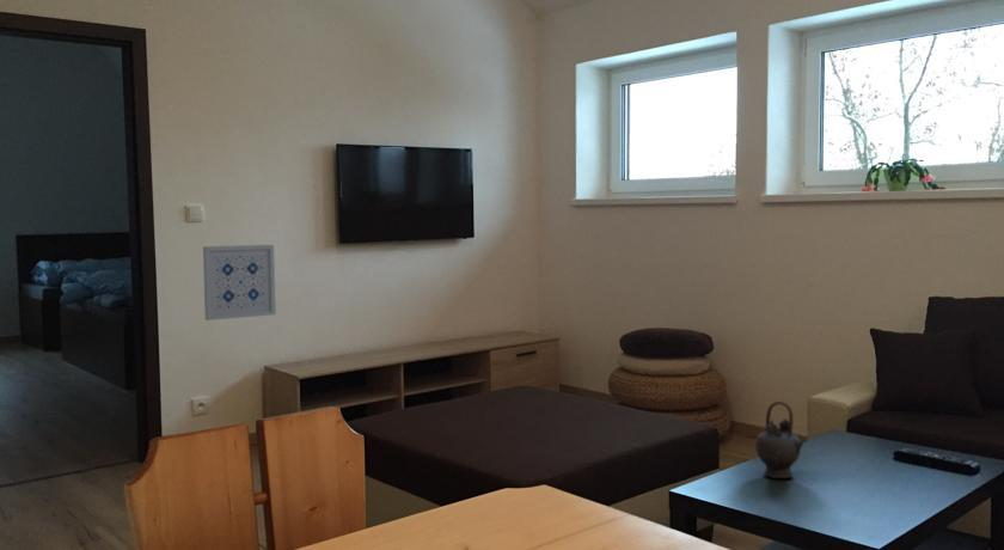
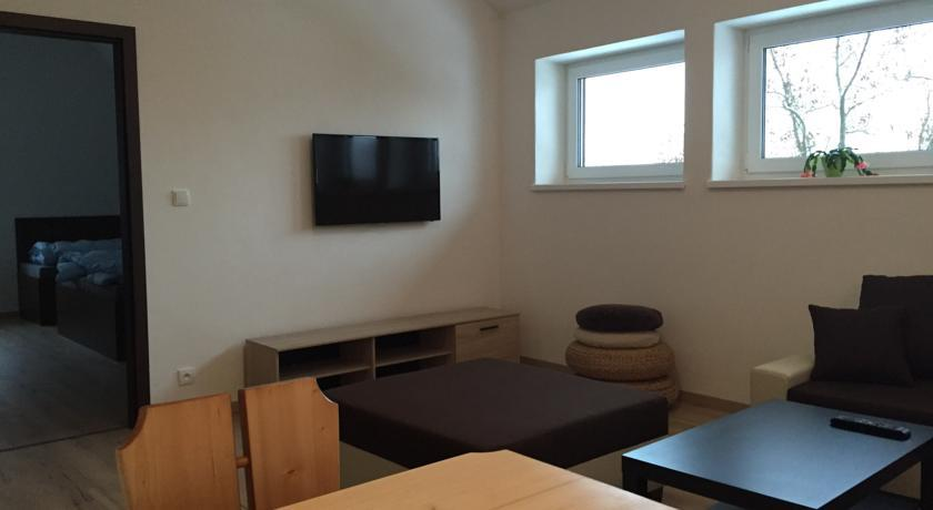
- wall art (240, 281)
- teapot (782, 439)
